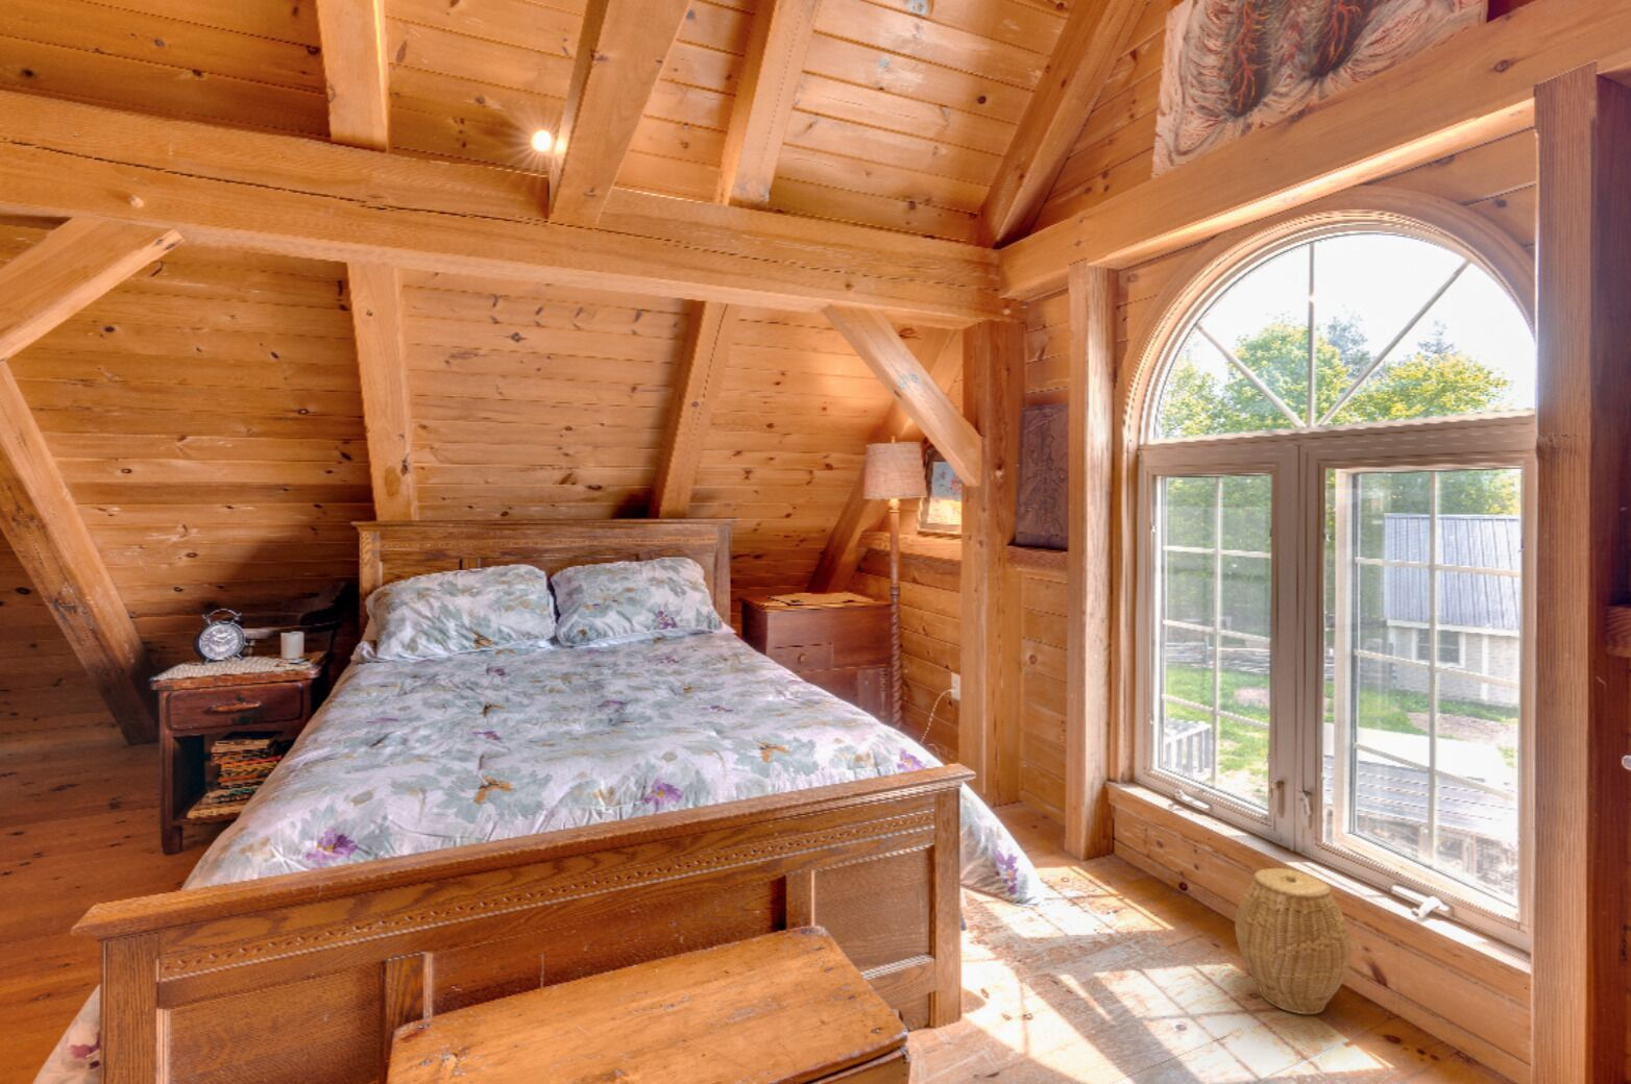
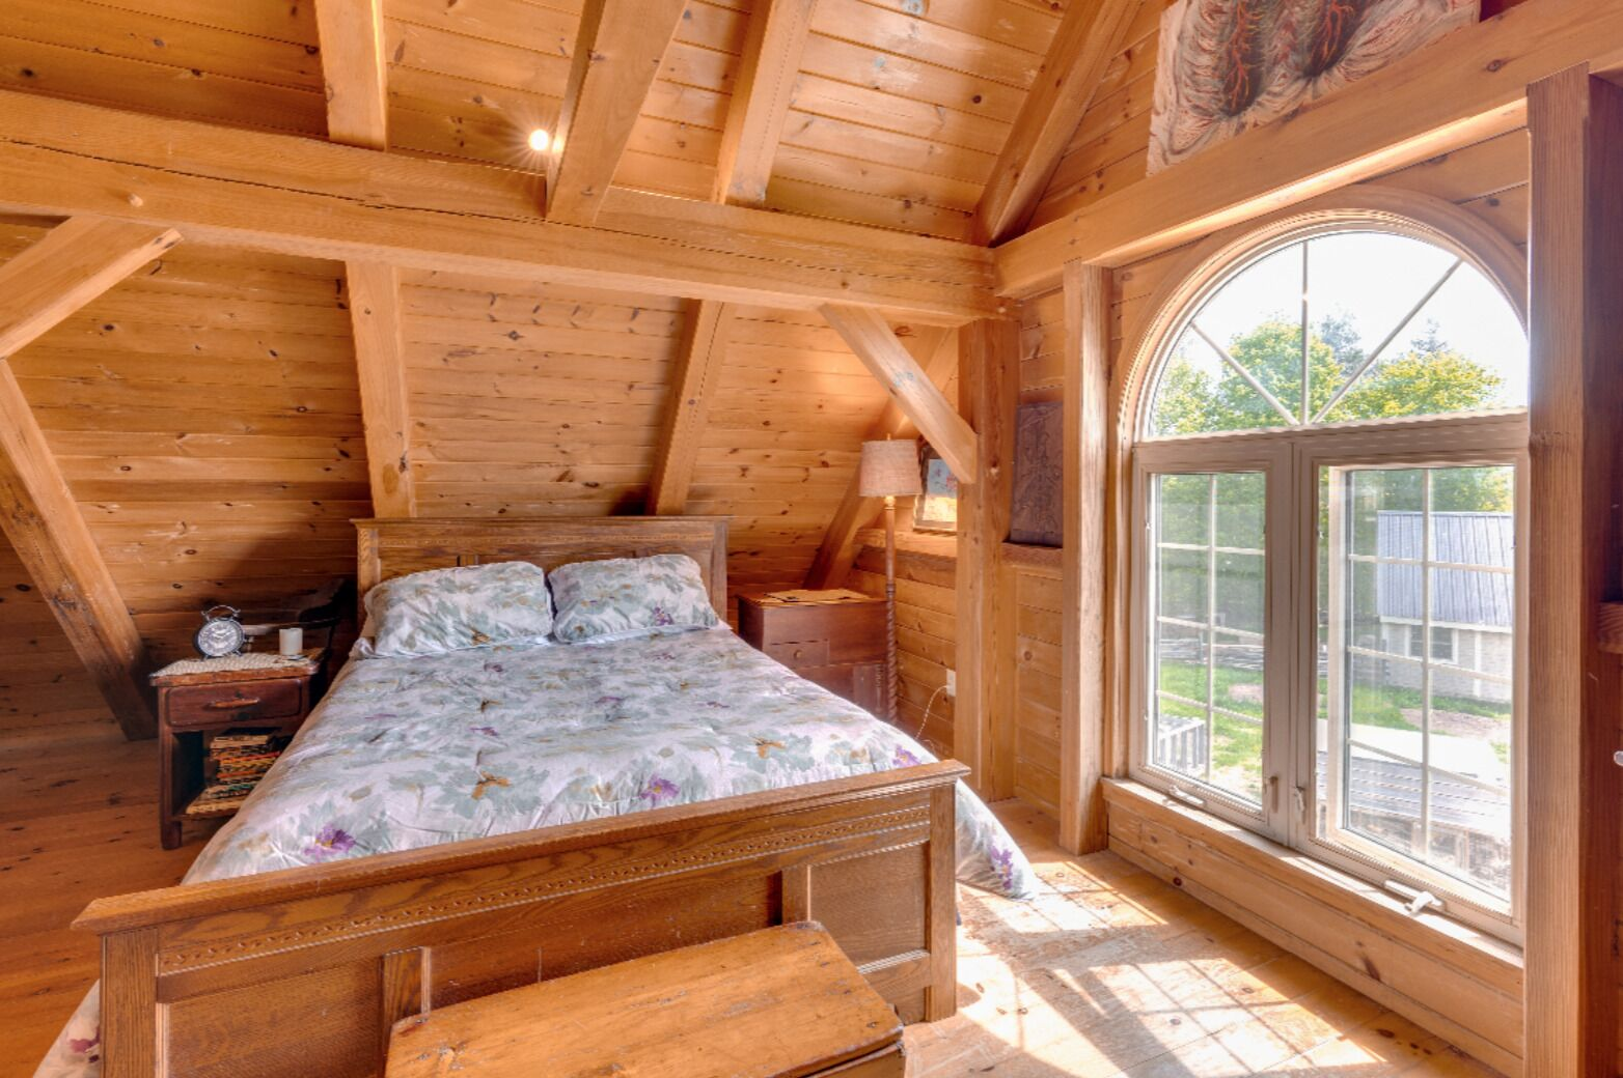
- woven basket (1291, 936)
